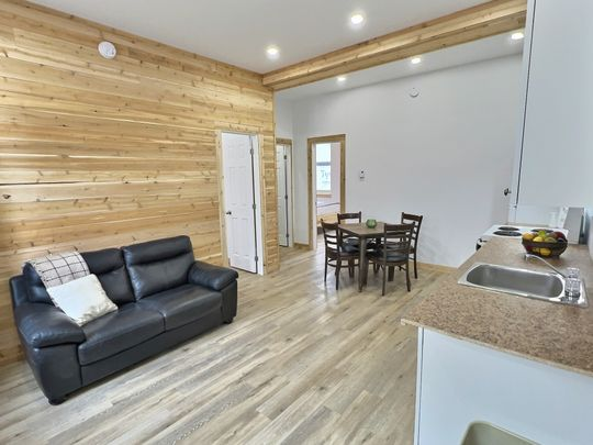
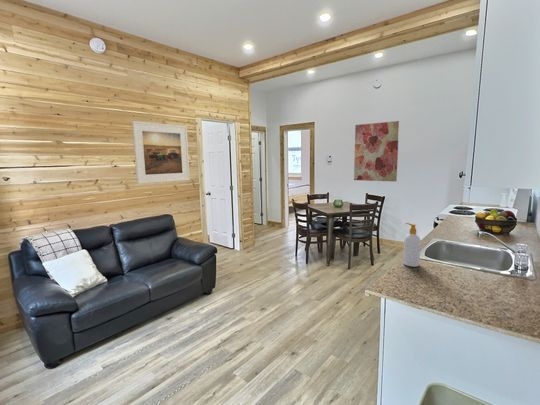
+ wall art (375, 152)
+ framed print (163, 153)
+ soap bottle (411, 244)
